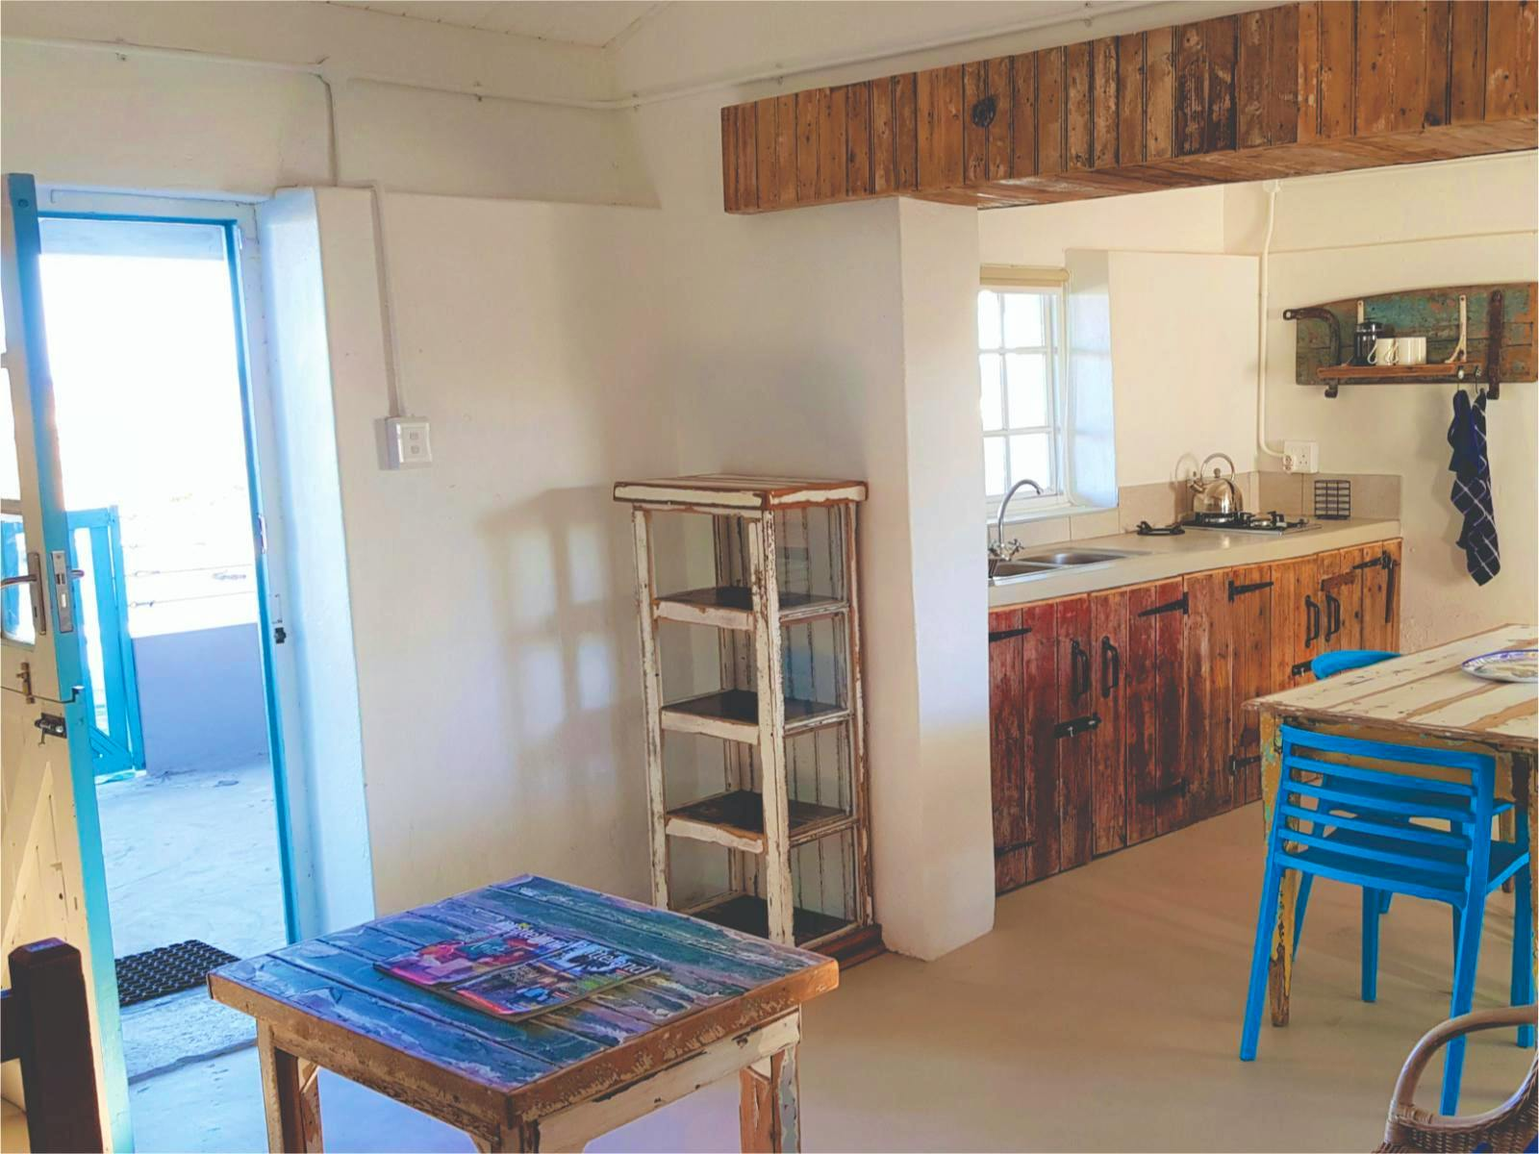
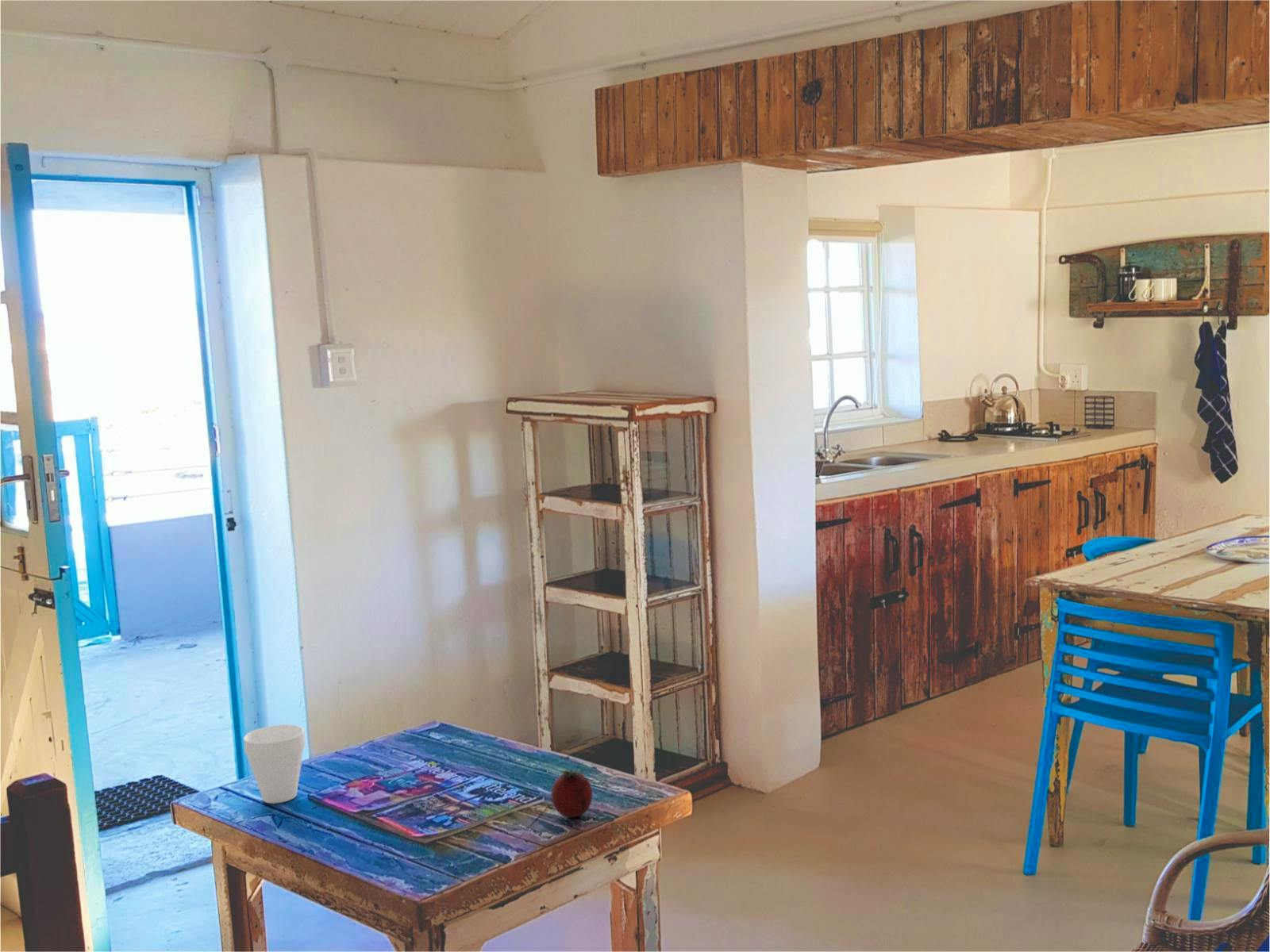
+ fruit (571, 790)
+ cup (276, 765)
